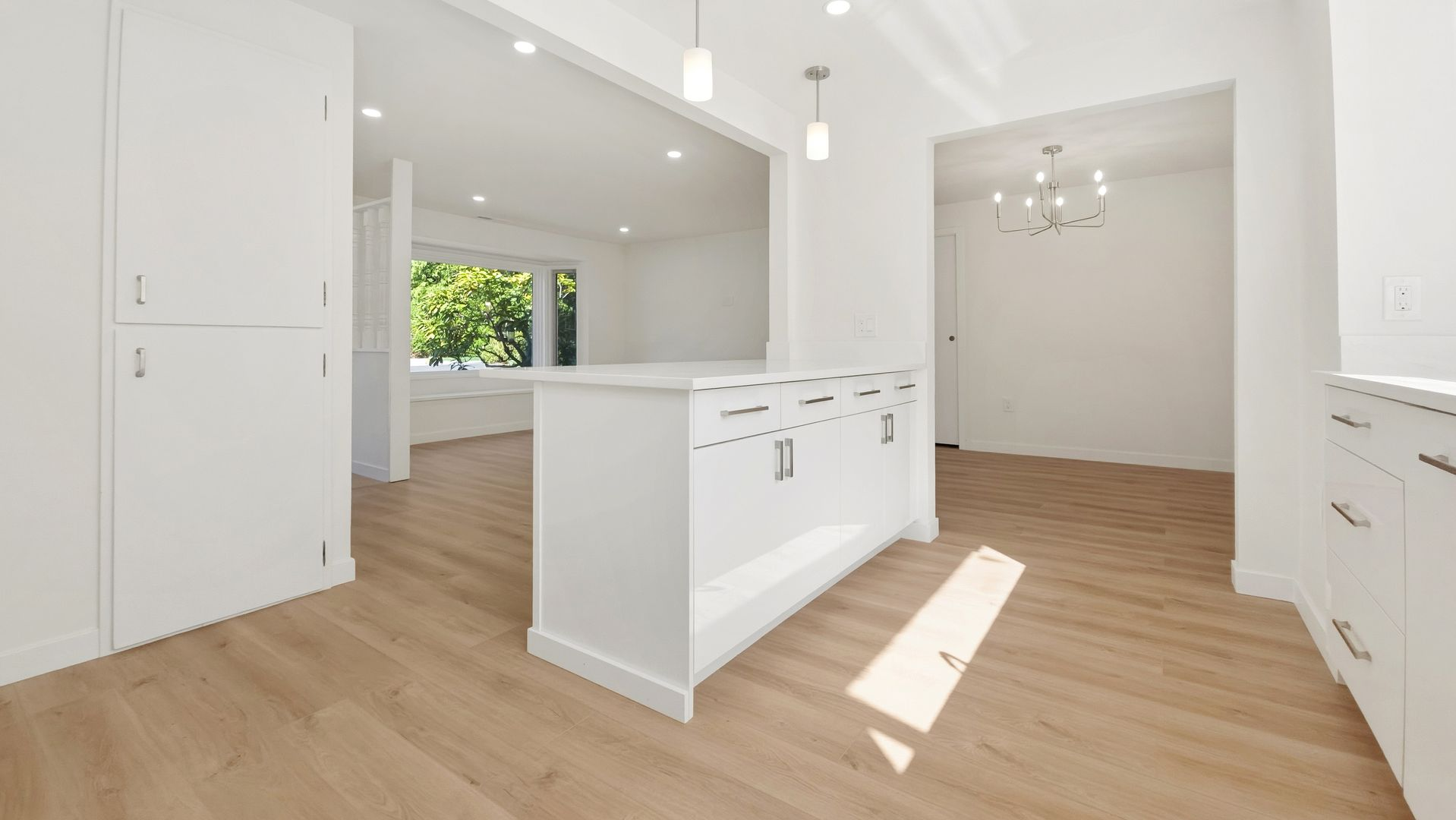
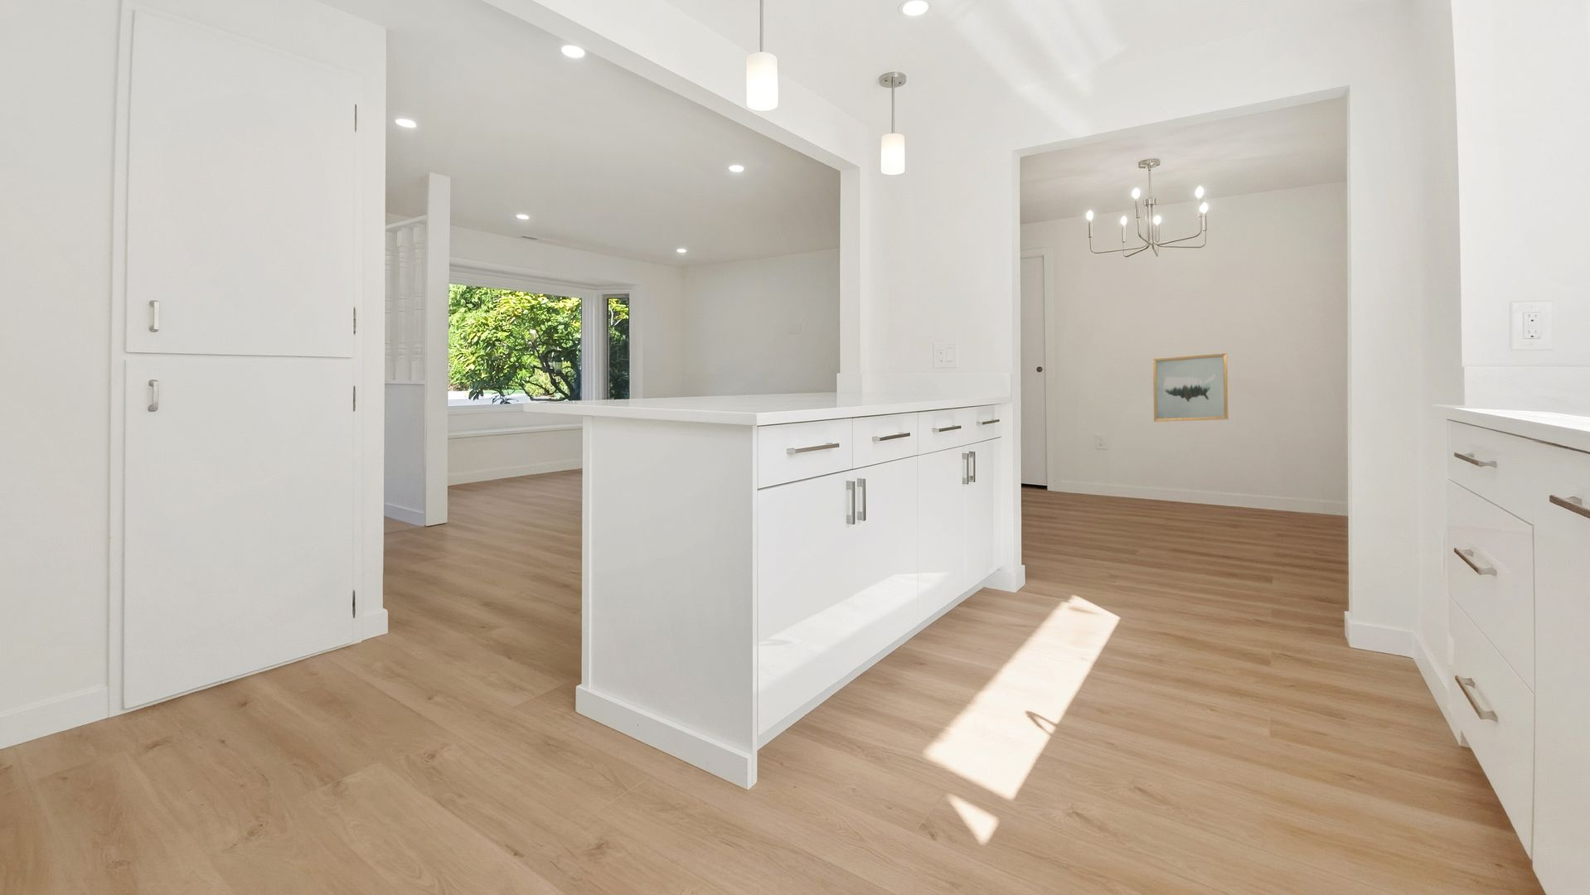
+ wall art (1189, 387)
